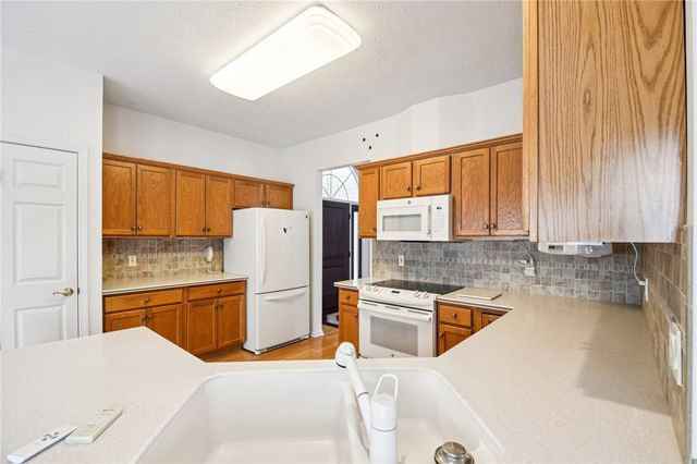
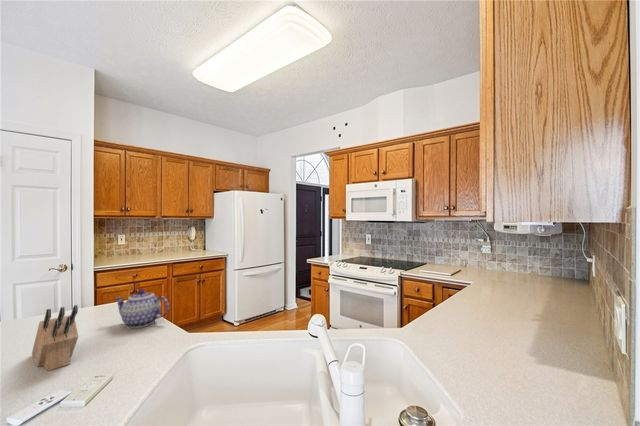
+ knife block (55, 331)
+ teapot (141, 306)
